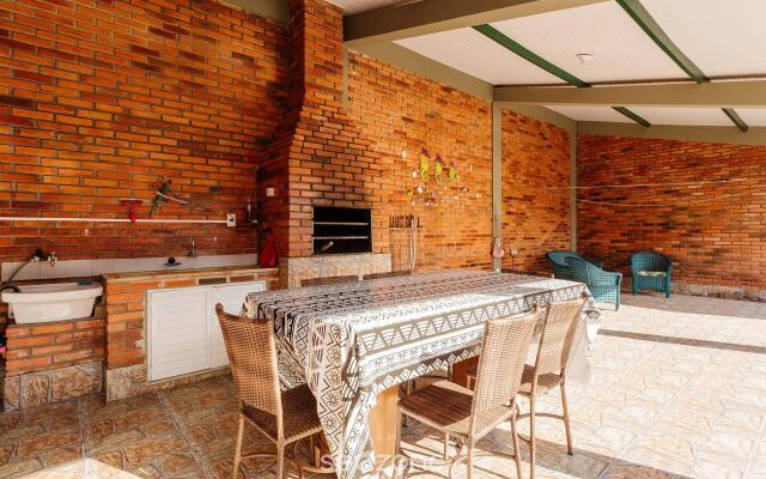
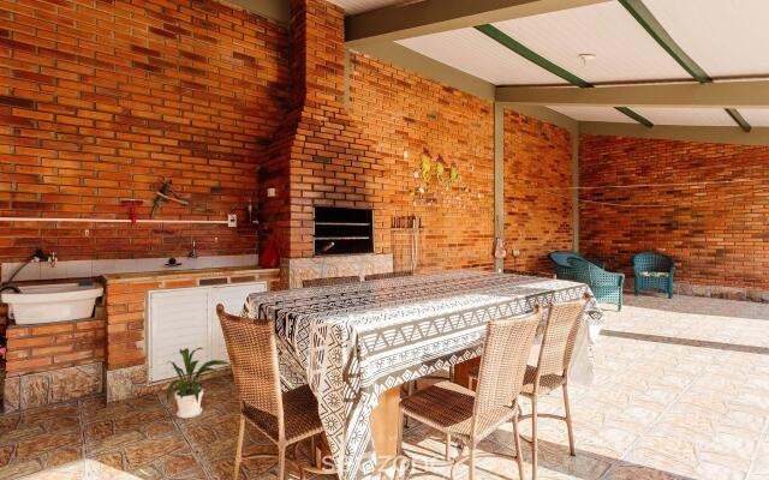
+ house plant (190, 379)
